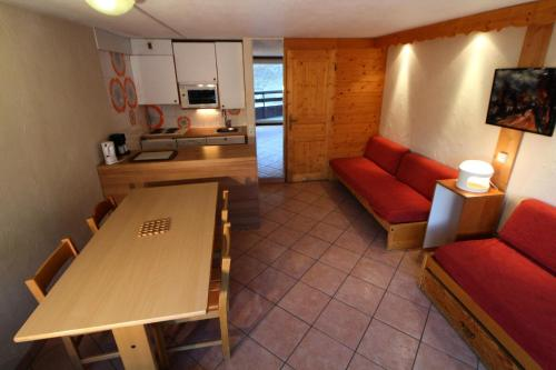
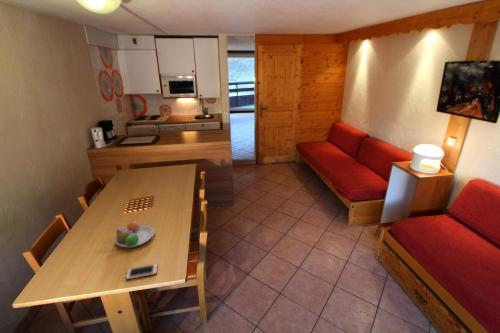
+ fruit bowl (133, 232)
+ cell phone (142, 271)
